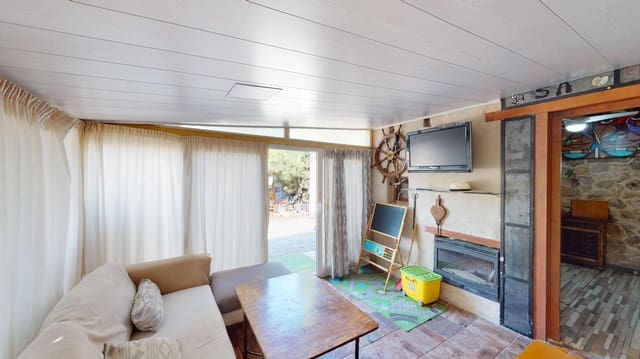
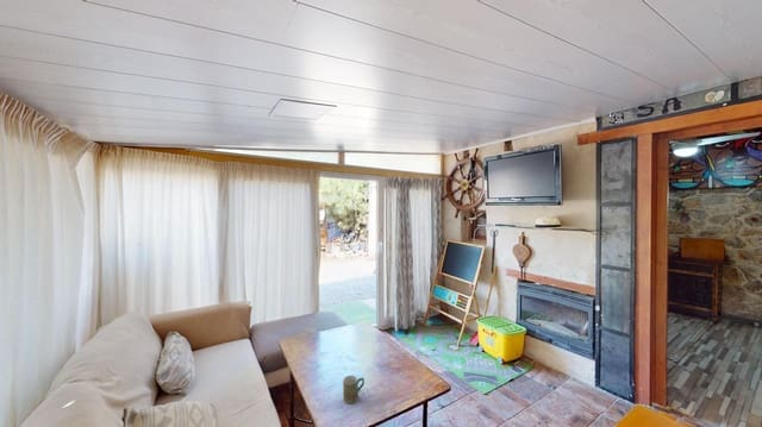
+ mug (354, 388)
